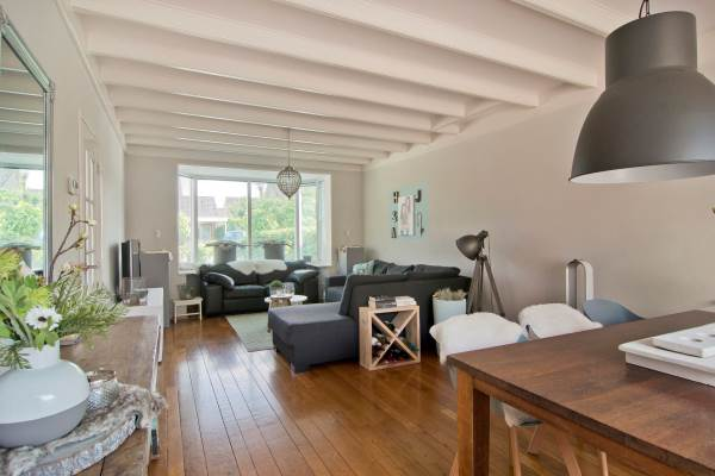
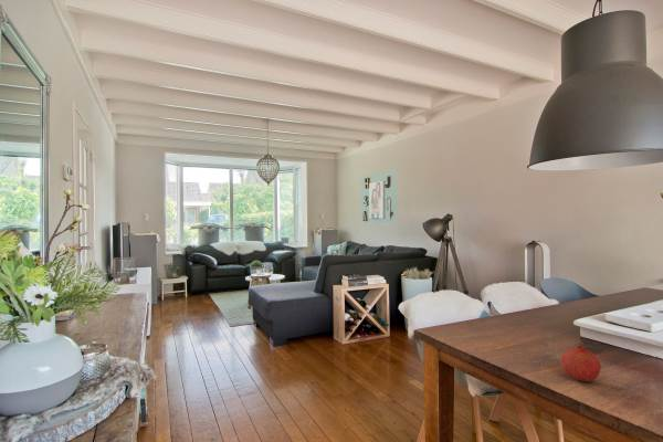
+ fruit (580, 361)
